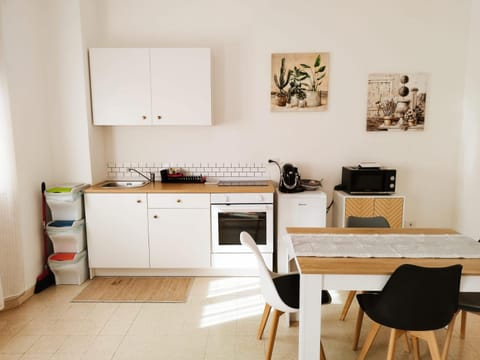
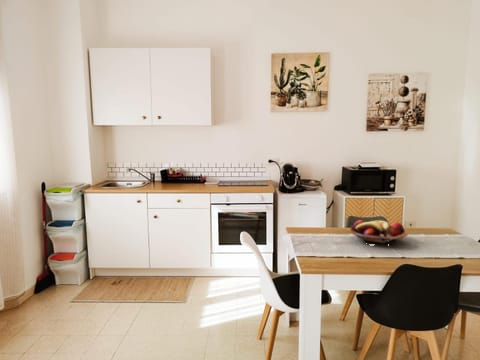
+ fruit basket (378, 230)
